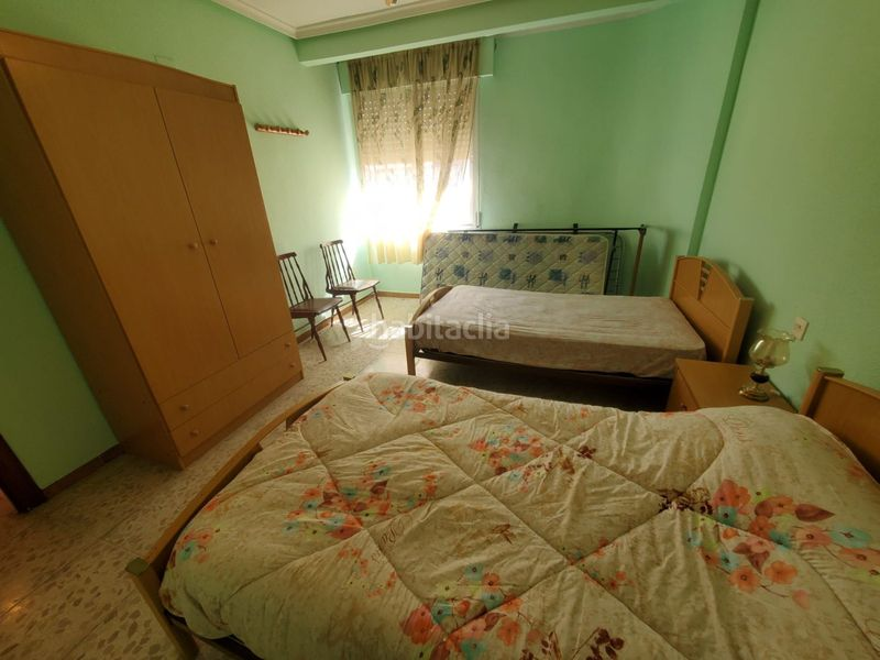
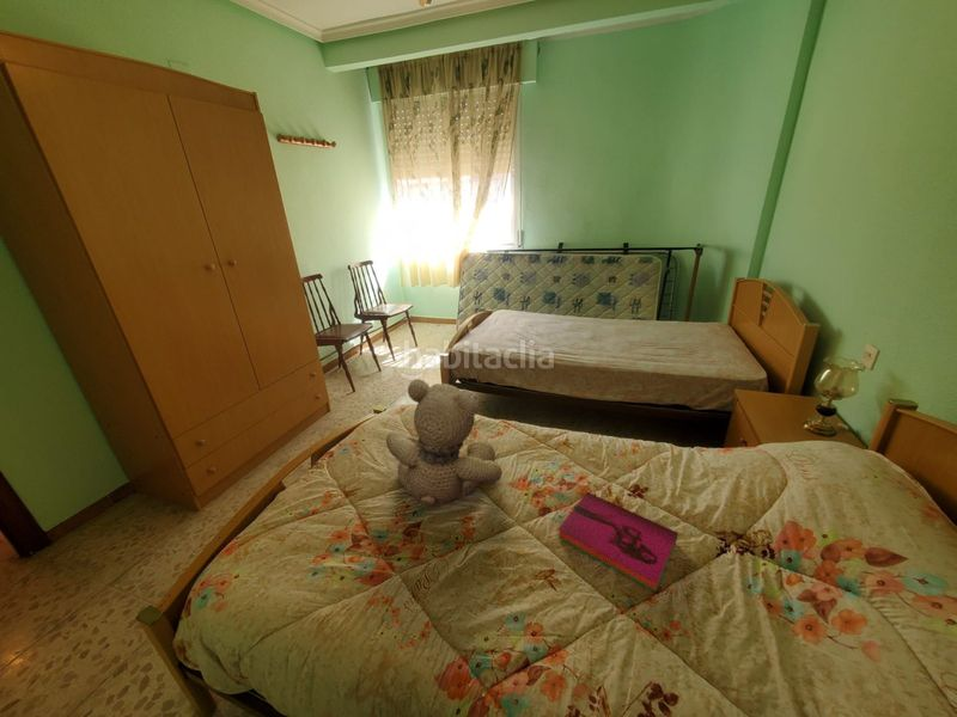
+ teddy bear (440, 428)
+ hardback book (616, 534)
